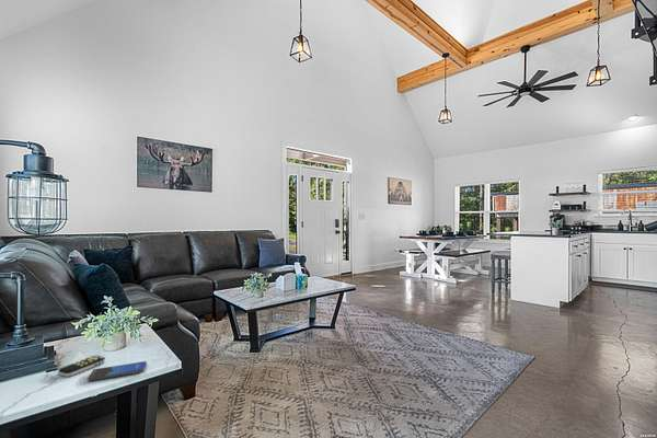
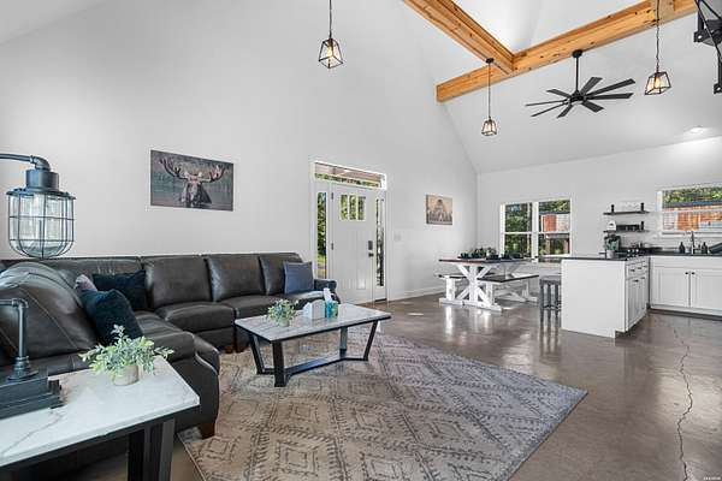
- smartphone (118, 370)
- remote control (82, 365)
